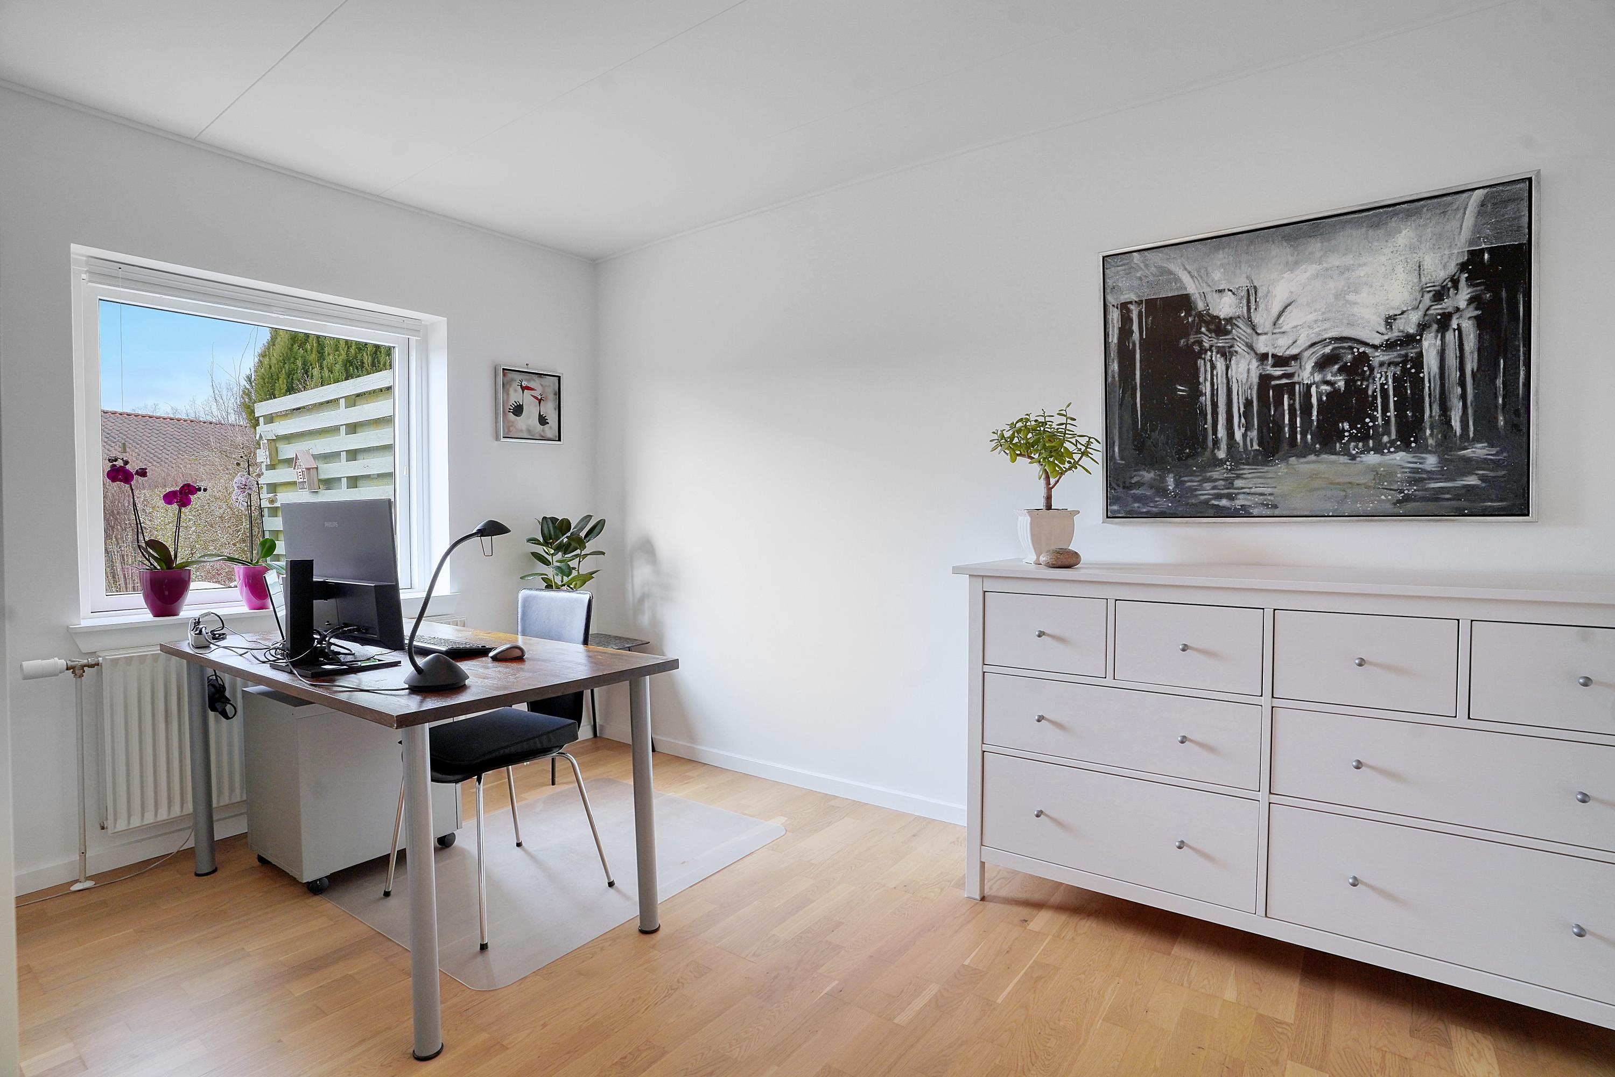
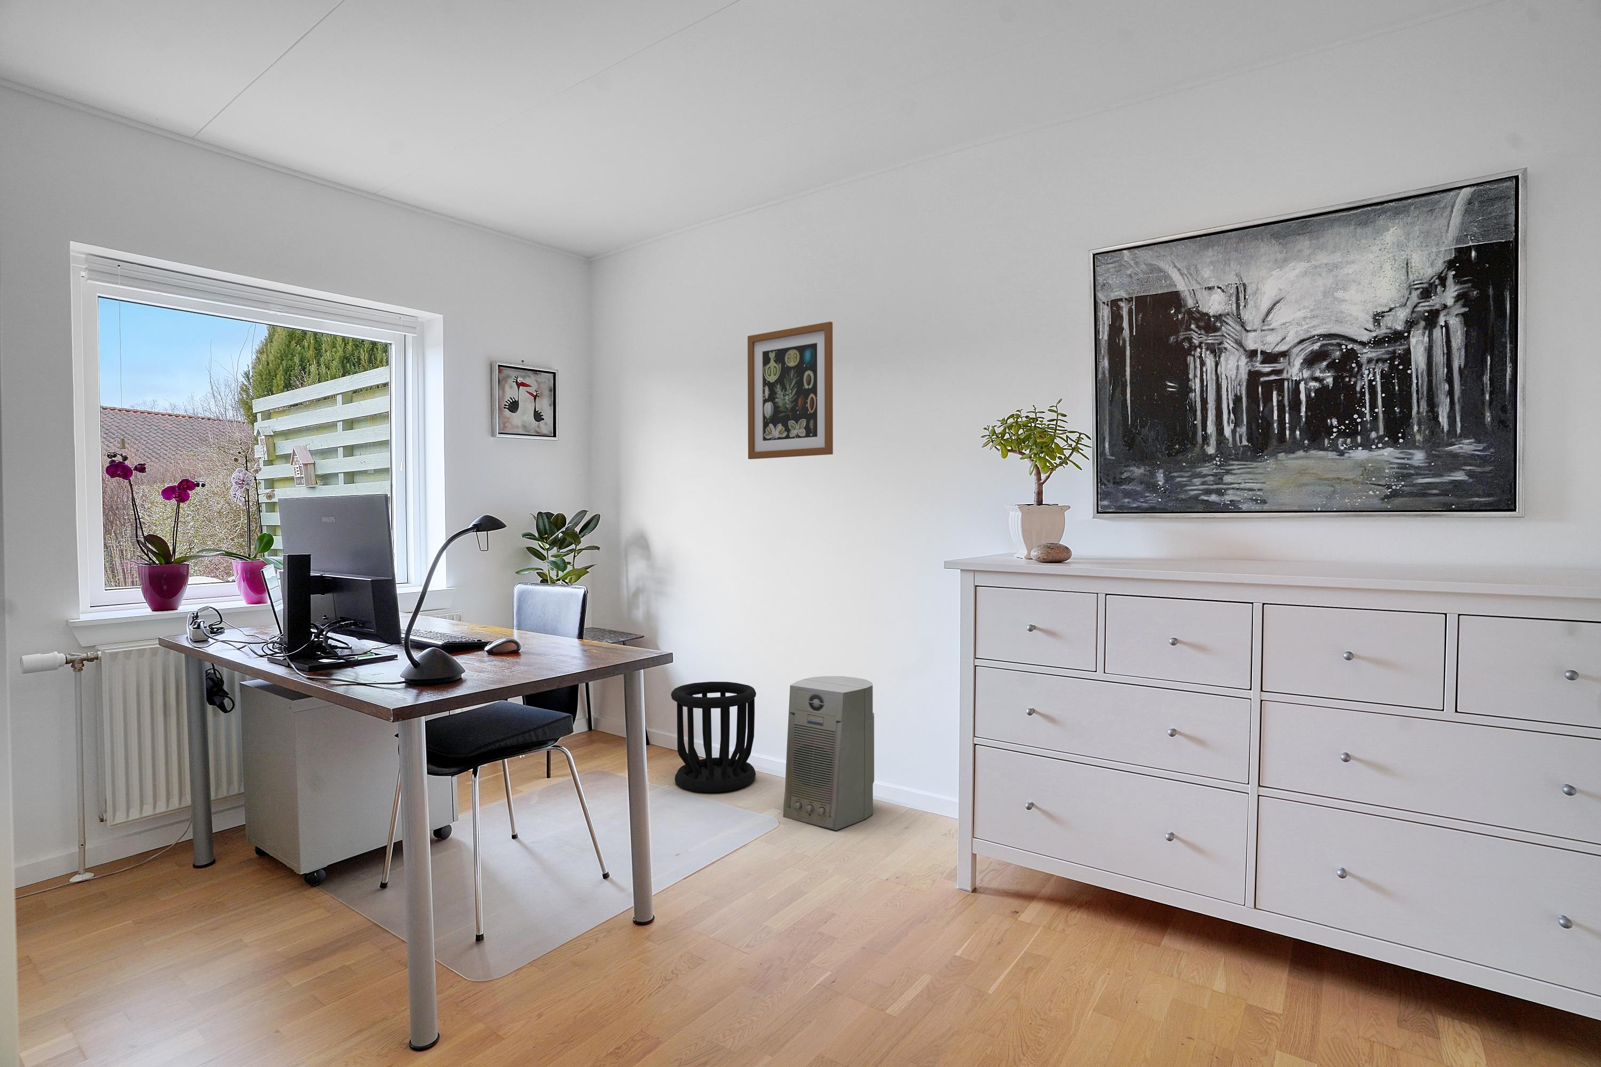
+ fan (835, 747)
+ wall art (789, 393)
+ wastebasket (711, 735)
